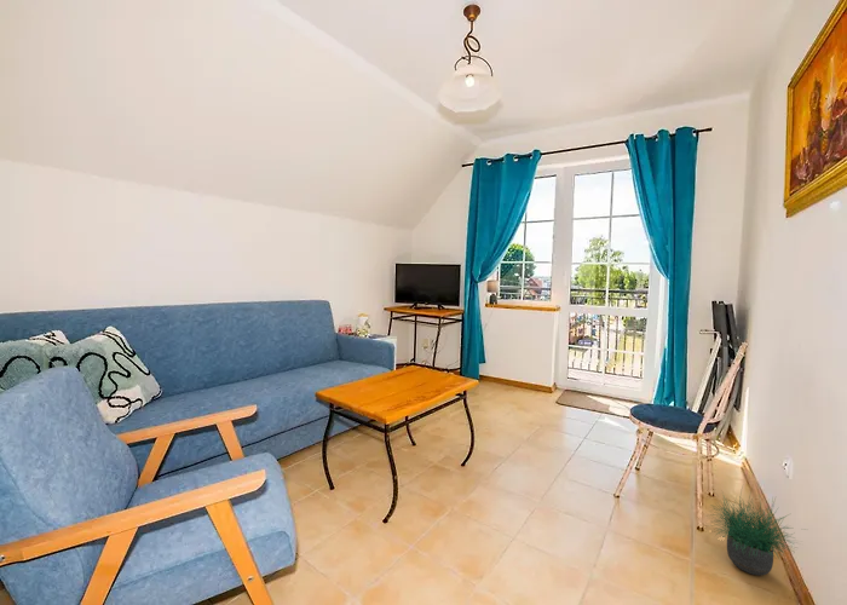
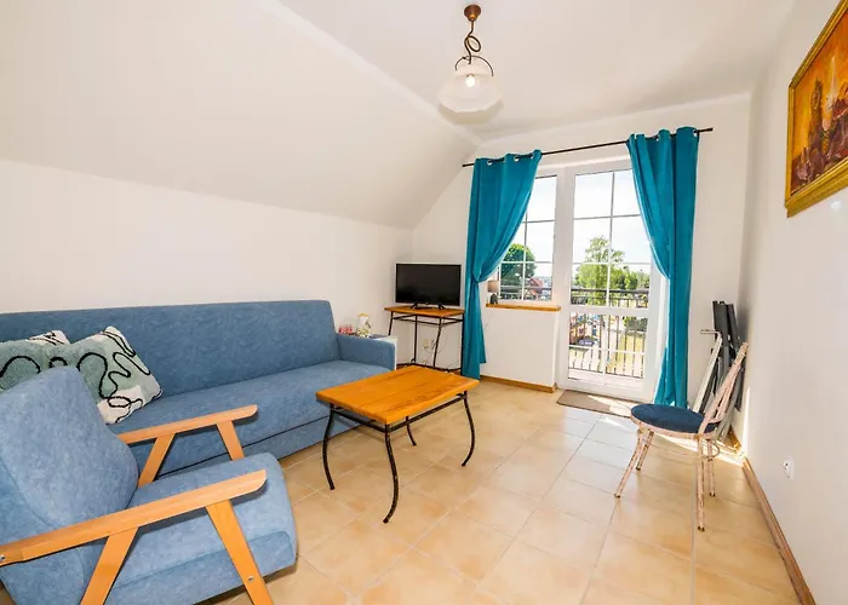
- potted plant (749, 526)
